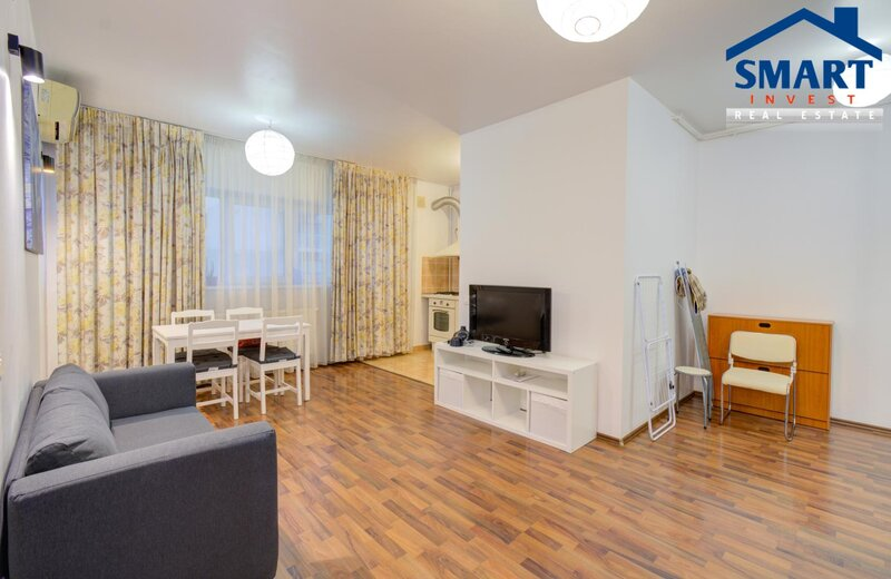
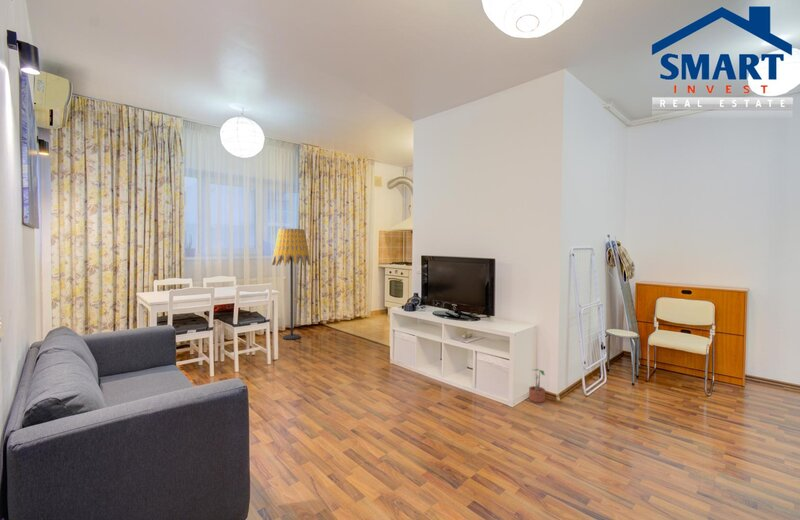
+ floor lamp (291, 283)
+ potted plant (538, 384)
